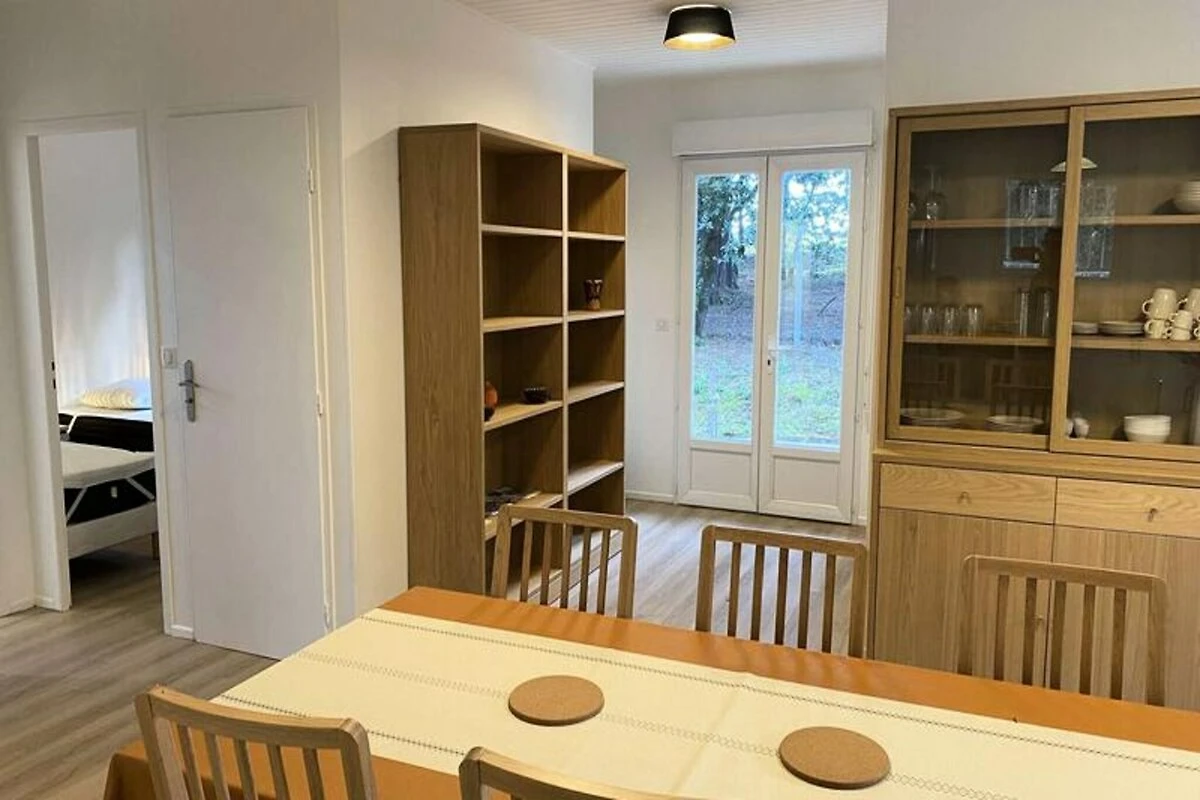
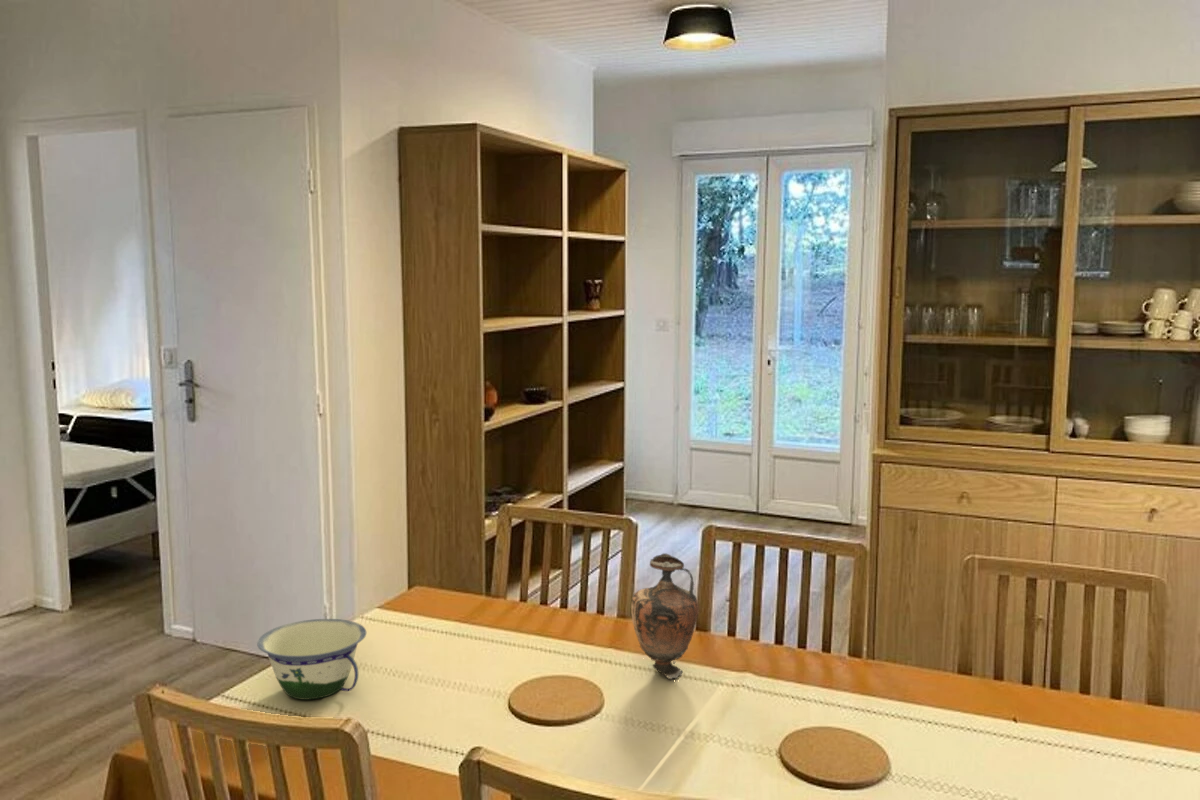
+ bowl (315, 663)
+ vase (664, 611)
